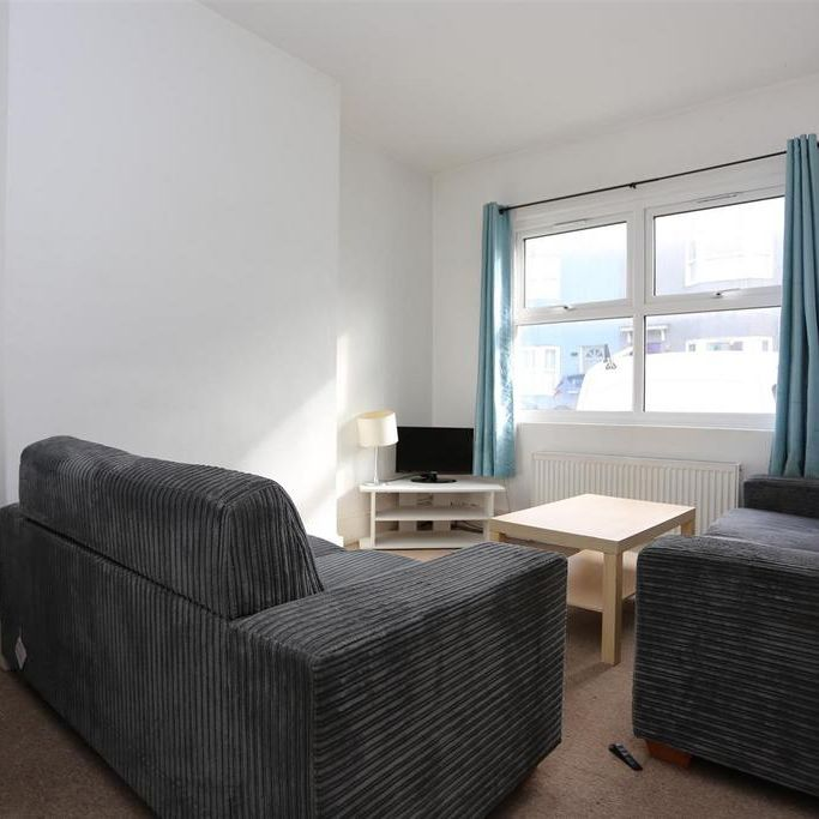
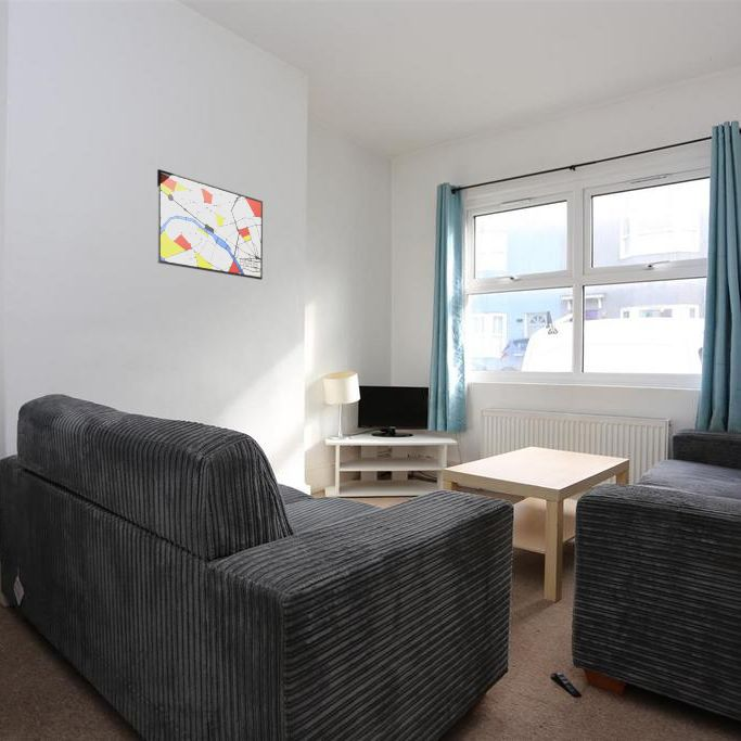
+ wall art (214, 229)
